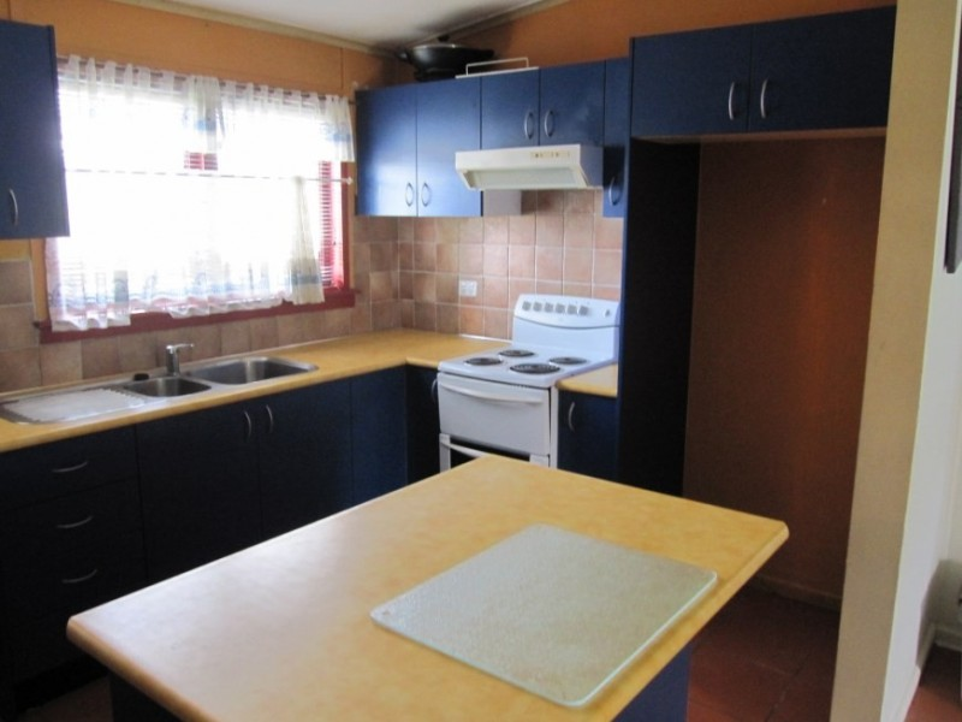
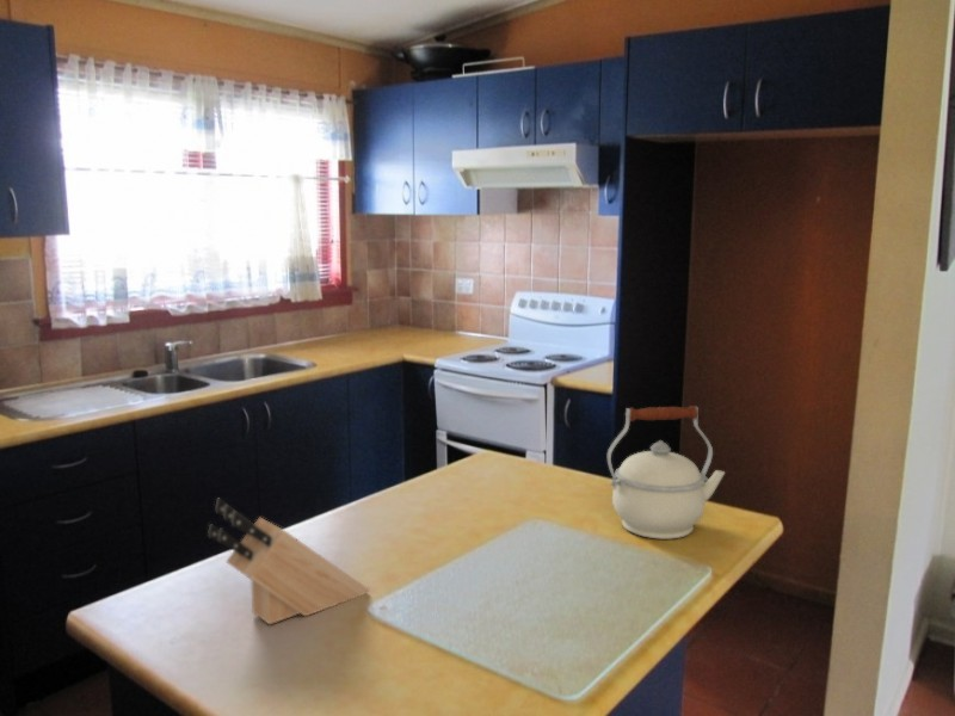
+ knife block (288, 549)
+ kettle (666, 467)
